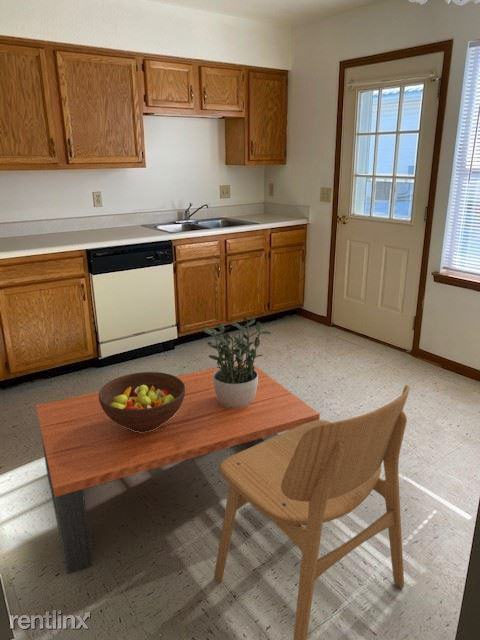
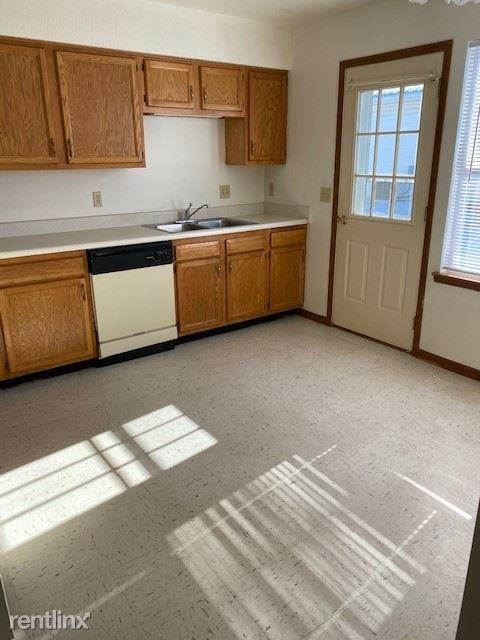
- dining chair (311, 488)
- fruit bowl (143, 406)
- coffee table (176, 445)
- potted plant (237, 361)
